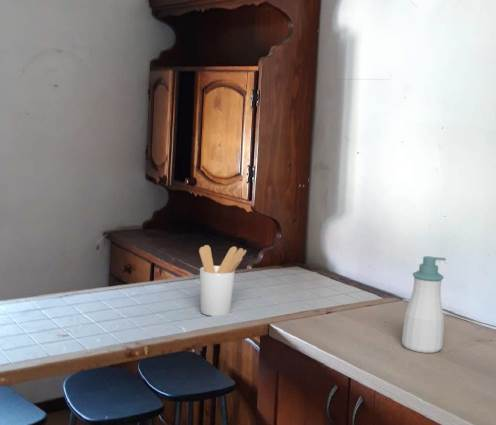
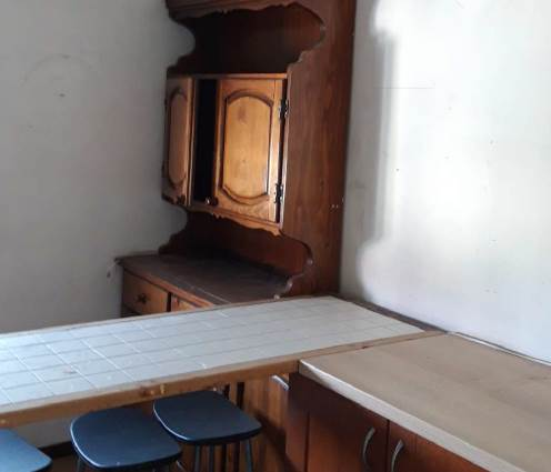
- utensil holder (223, 279)
- soap bottle (425, 302)
